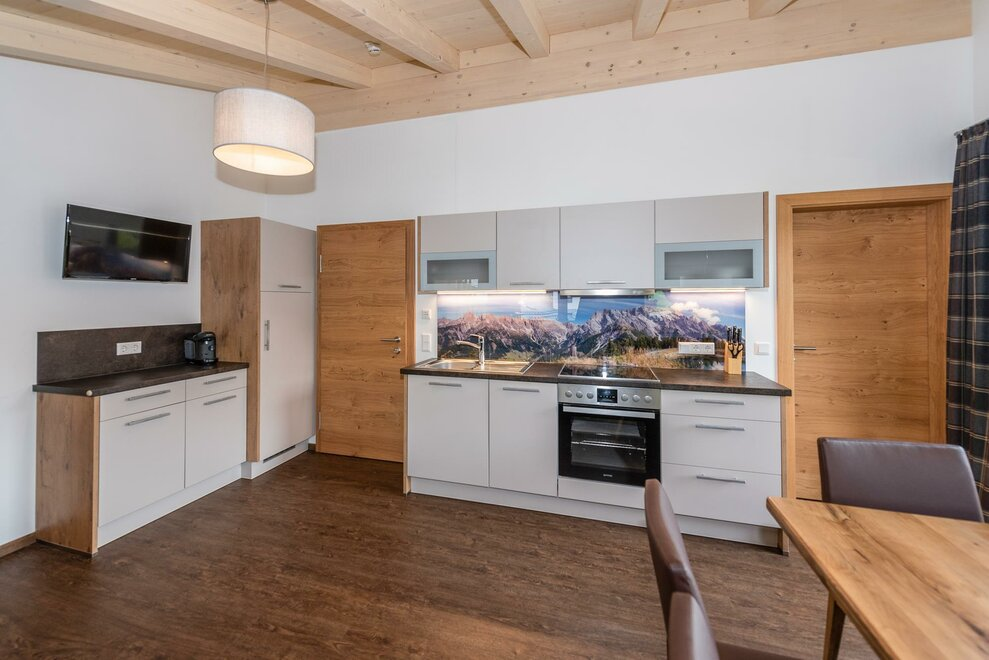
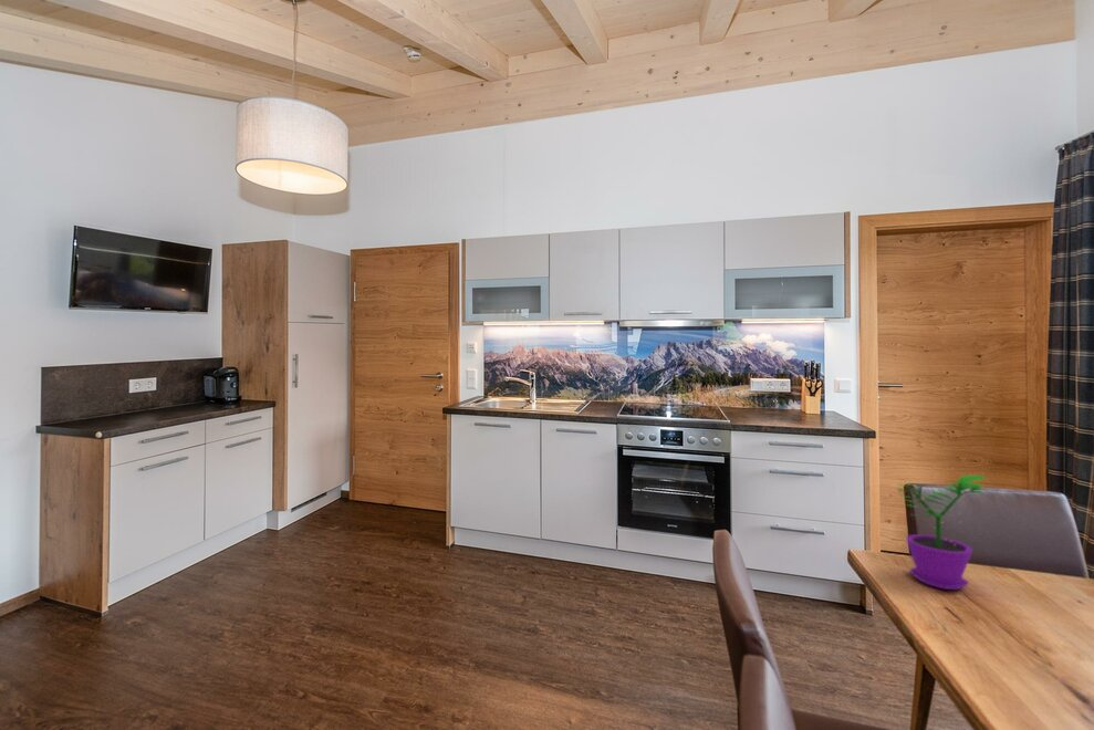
+ flower pot (940, 523)
